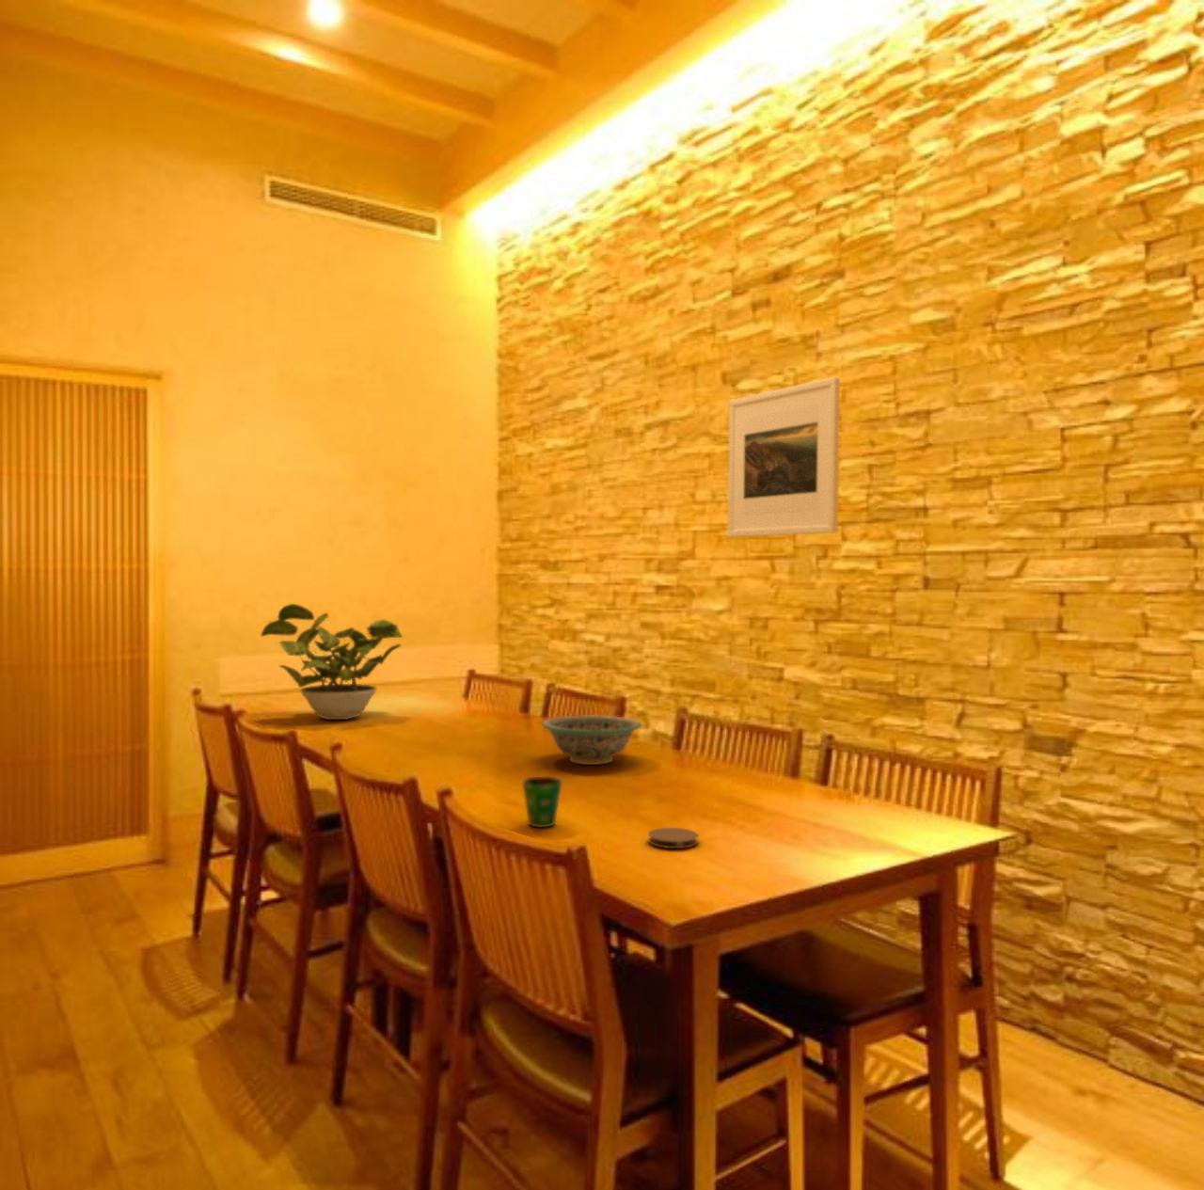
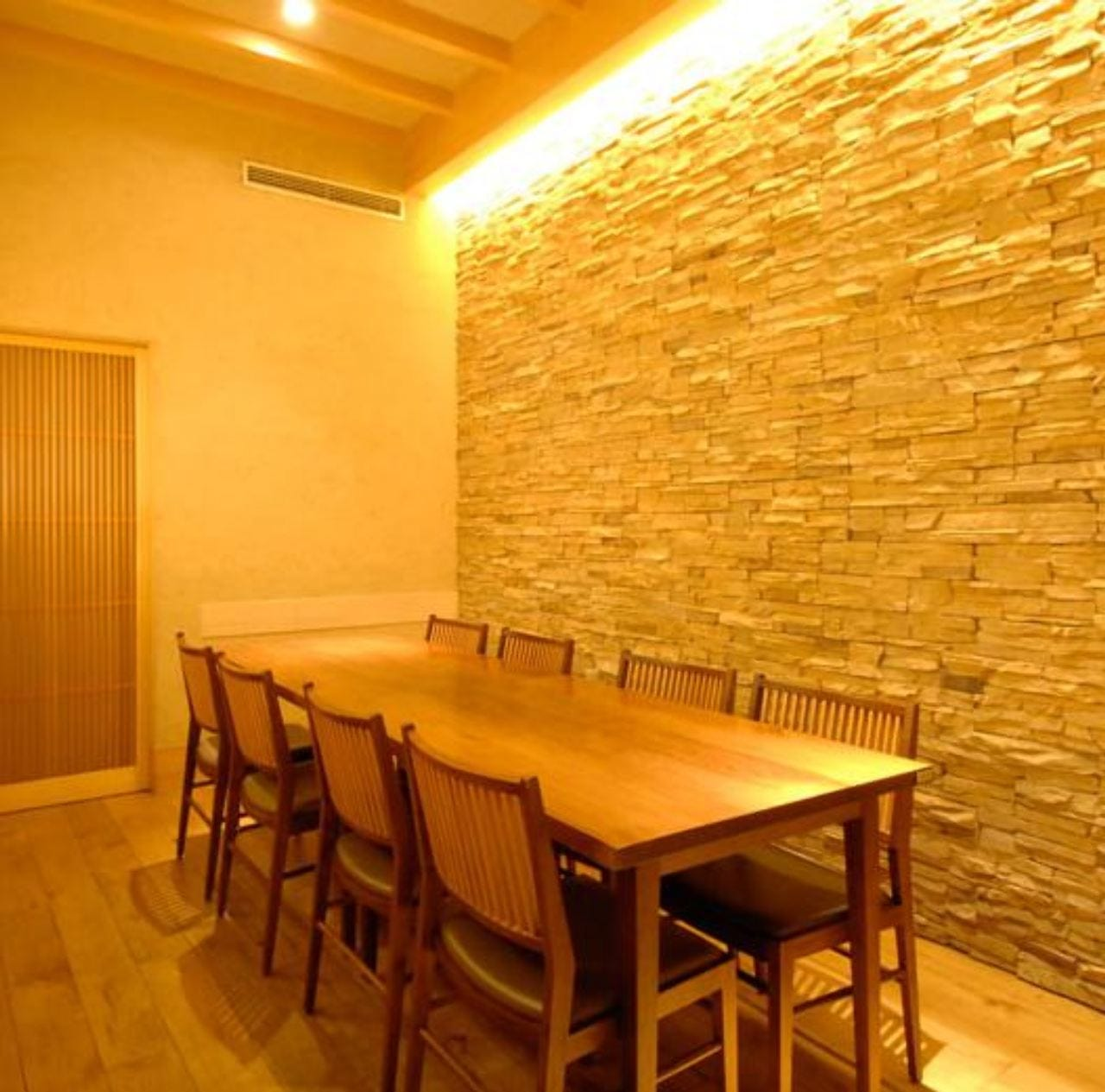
- decorative bowl (591, 741)
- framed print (780, 462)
- coaster (672, 837)
- cup (539, 801)
- potted plant (332, 660)
